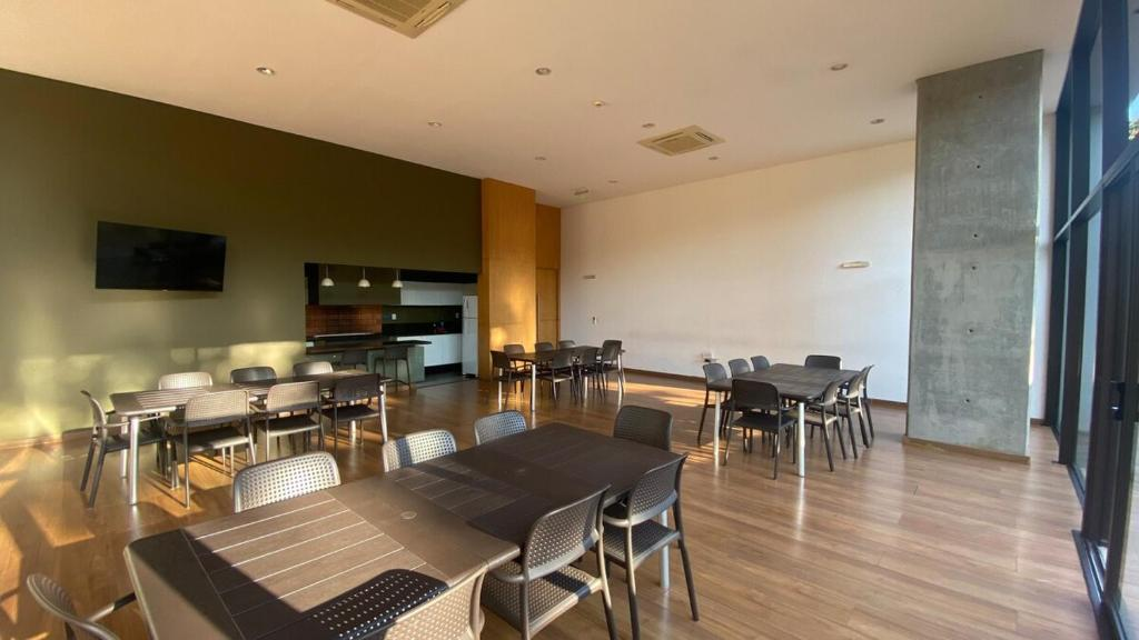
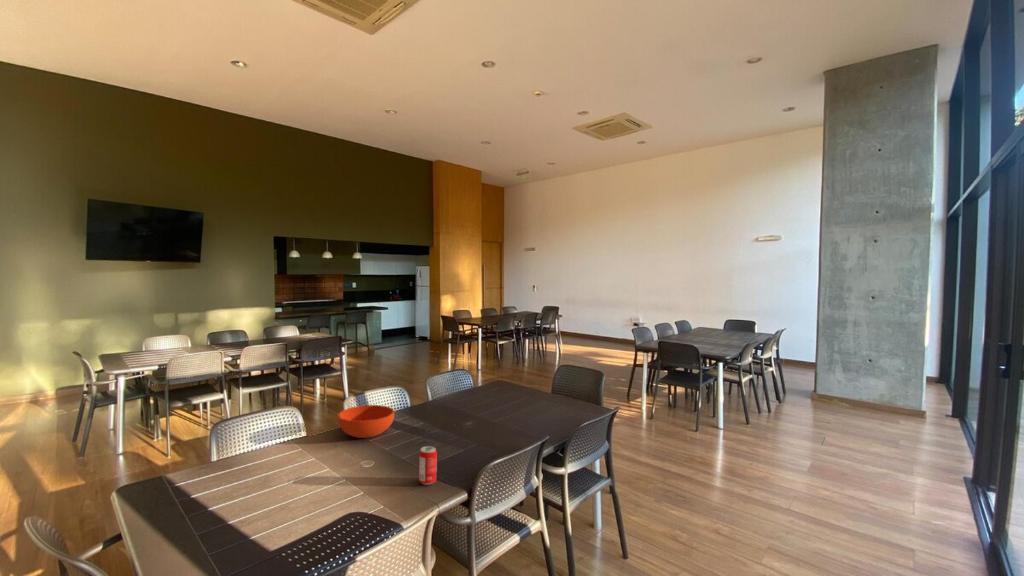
+ bowl (366, 422)
+ beverage can (427, 465)
